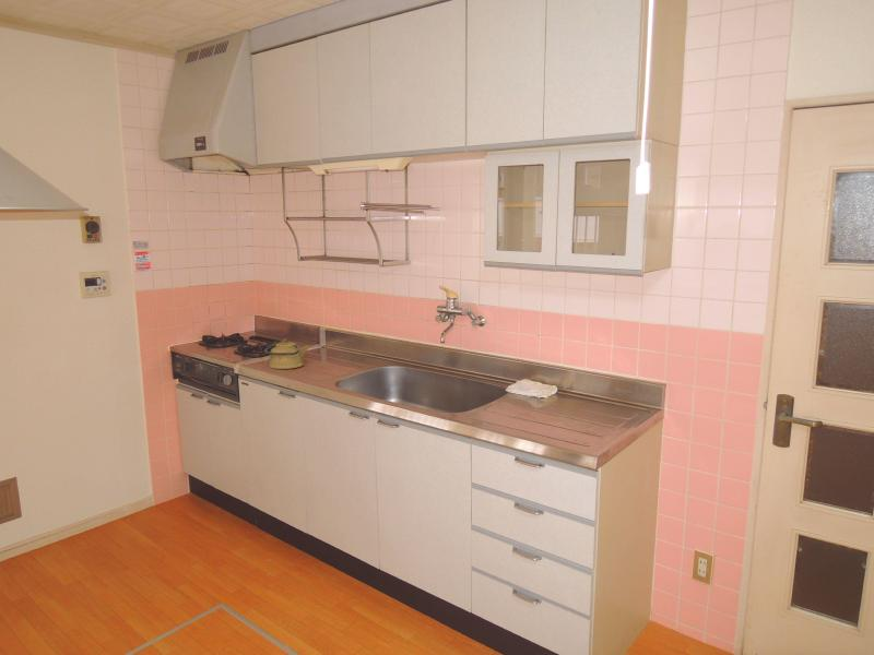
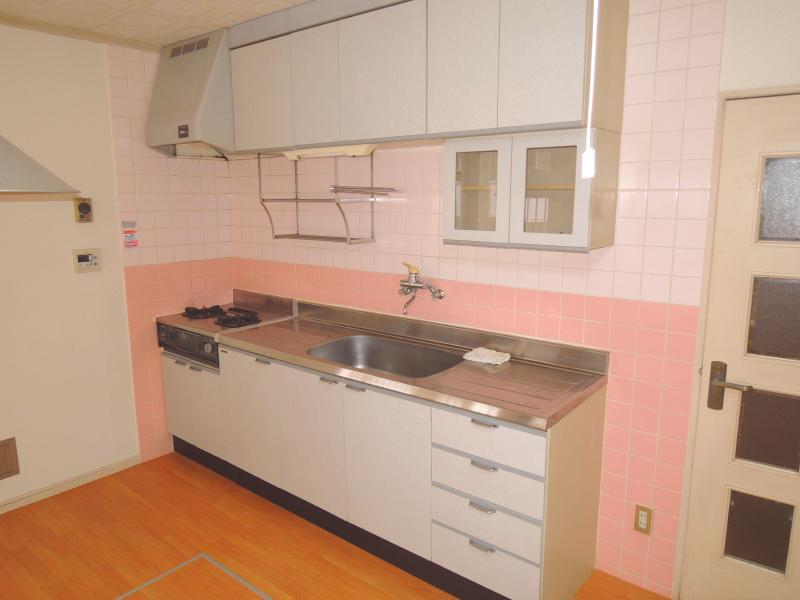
- kettle (288, 352)
